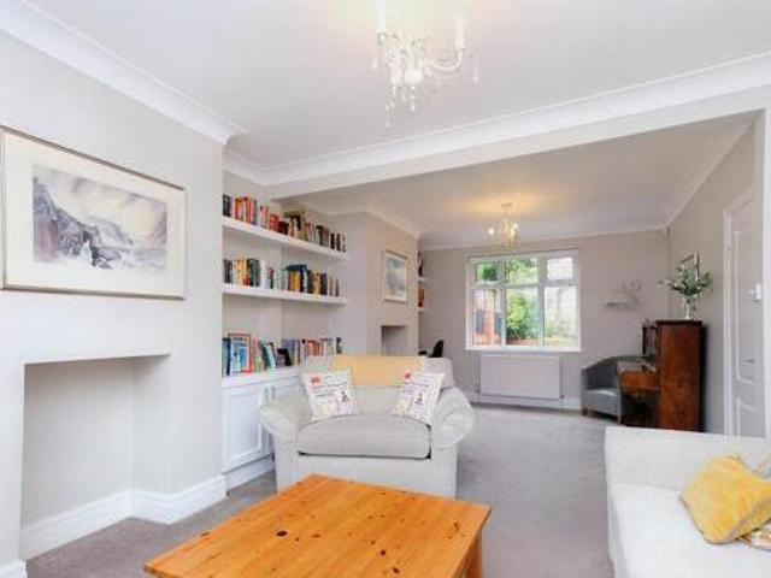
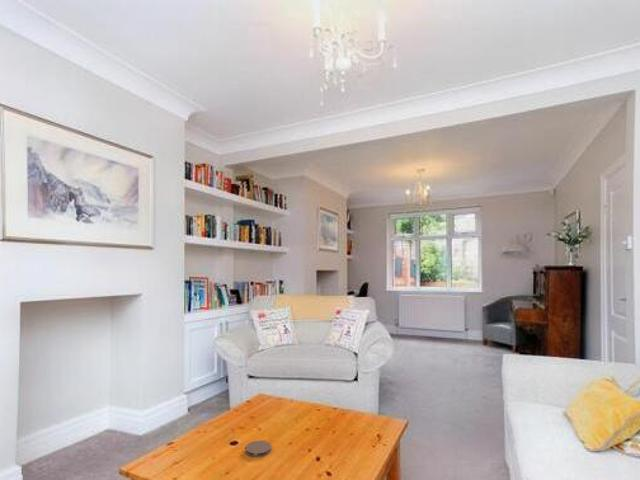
+ coaster (258, 448)
